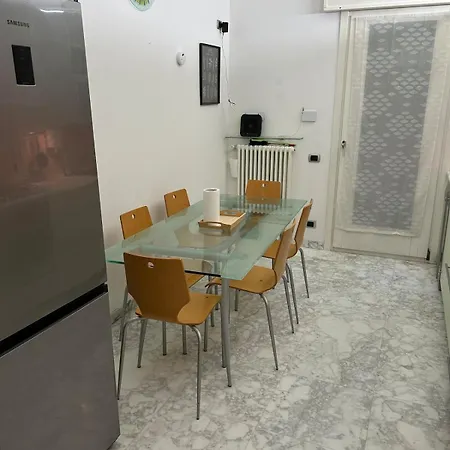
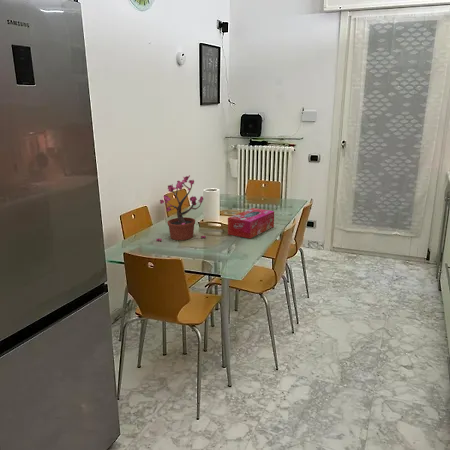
+ potted plant (178, 207)
+ tissue box (251, 222)
